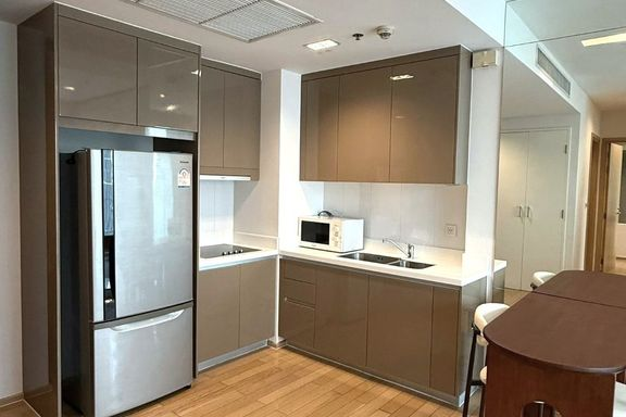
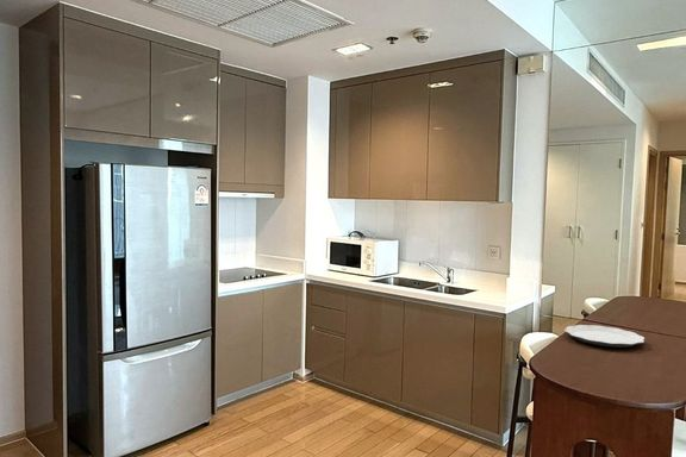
+ plate (603, 336)
